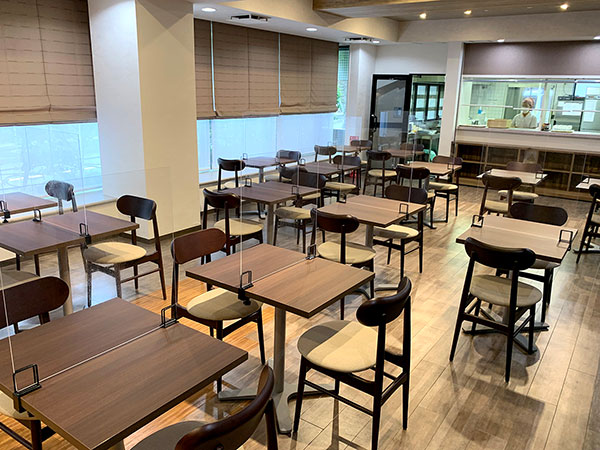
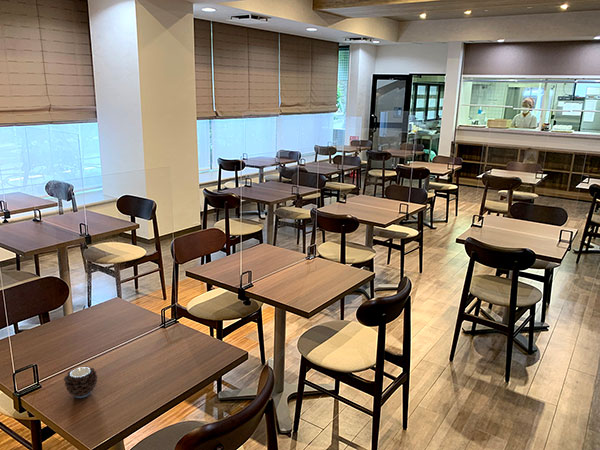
+ candle (81, 380)
